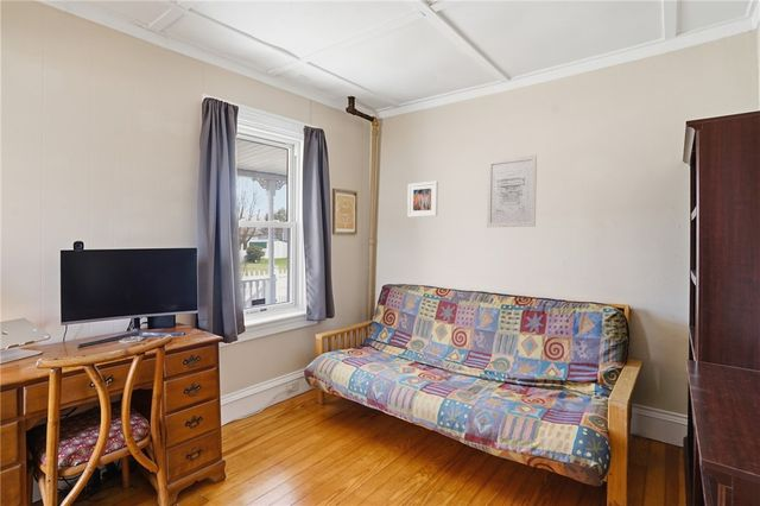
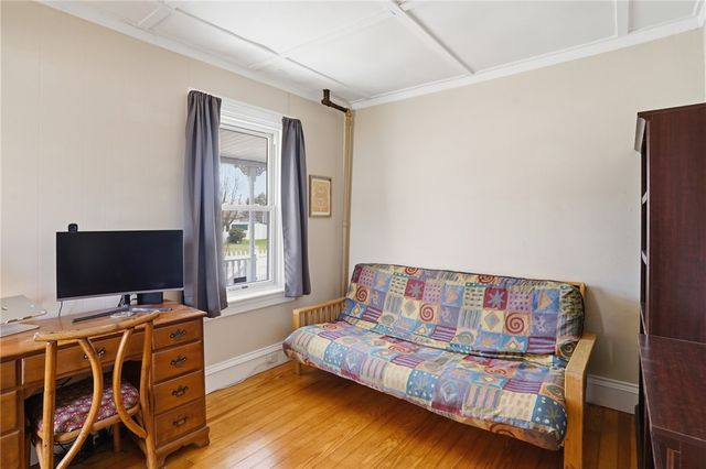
- wall art (511, 192)
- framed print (422, 200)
